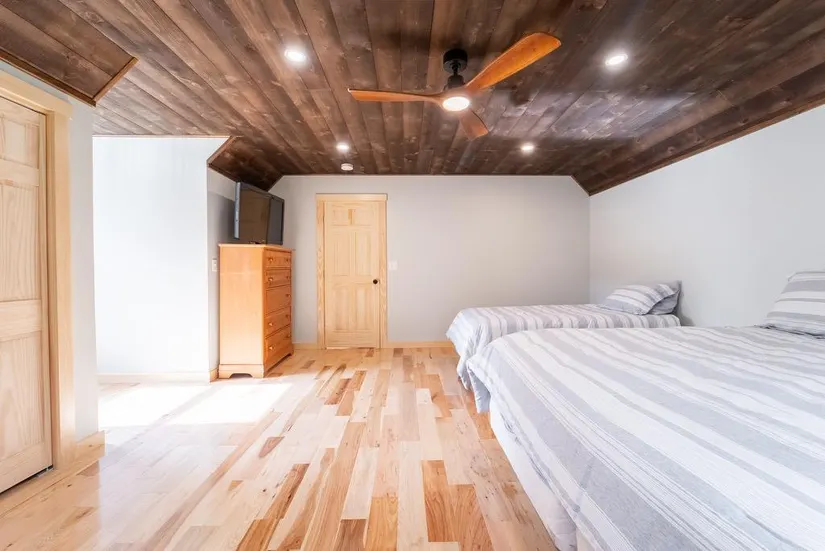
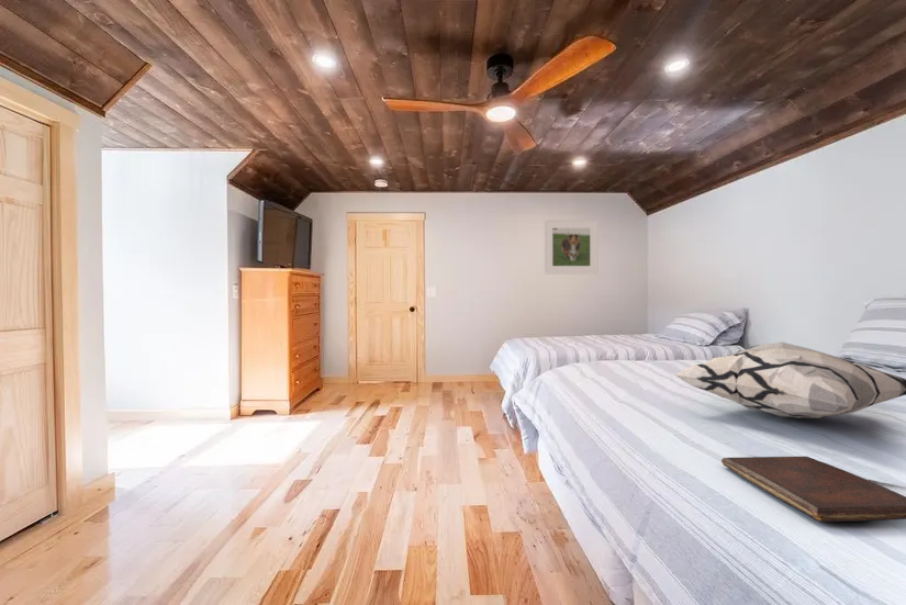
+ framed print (571, 247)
+ decorative pillow (788, 380)
+ book (813, 483)
